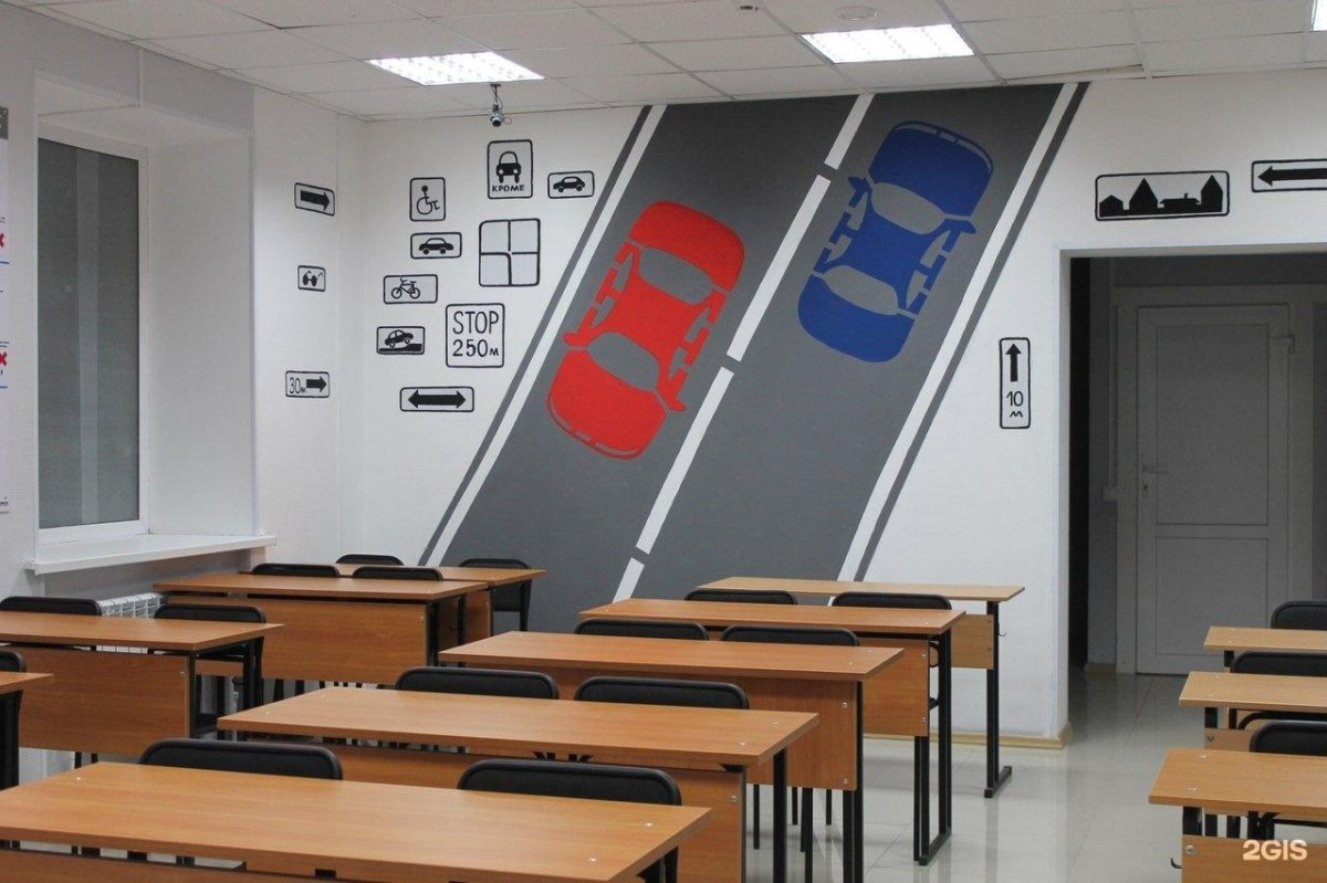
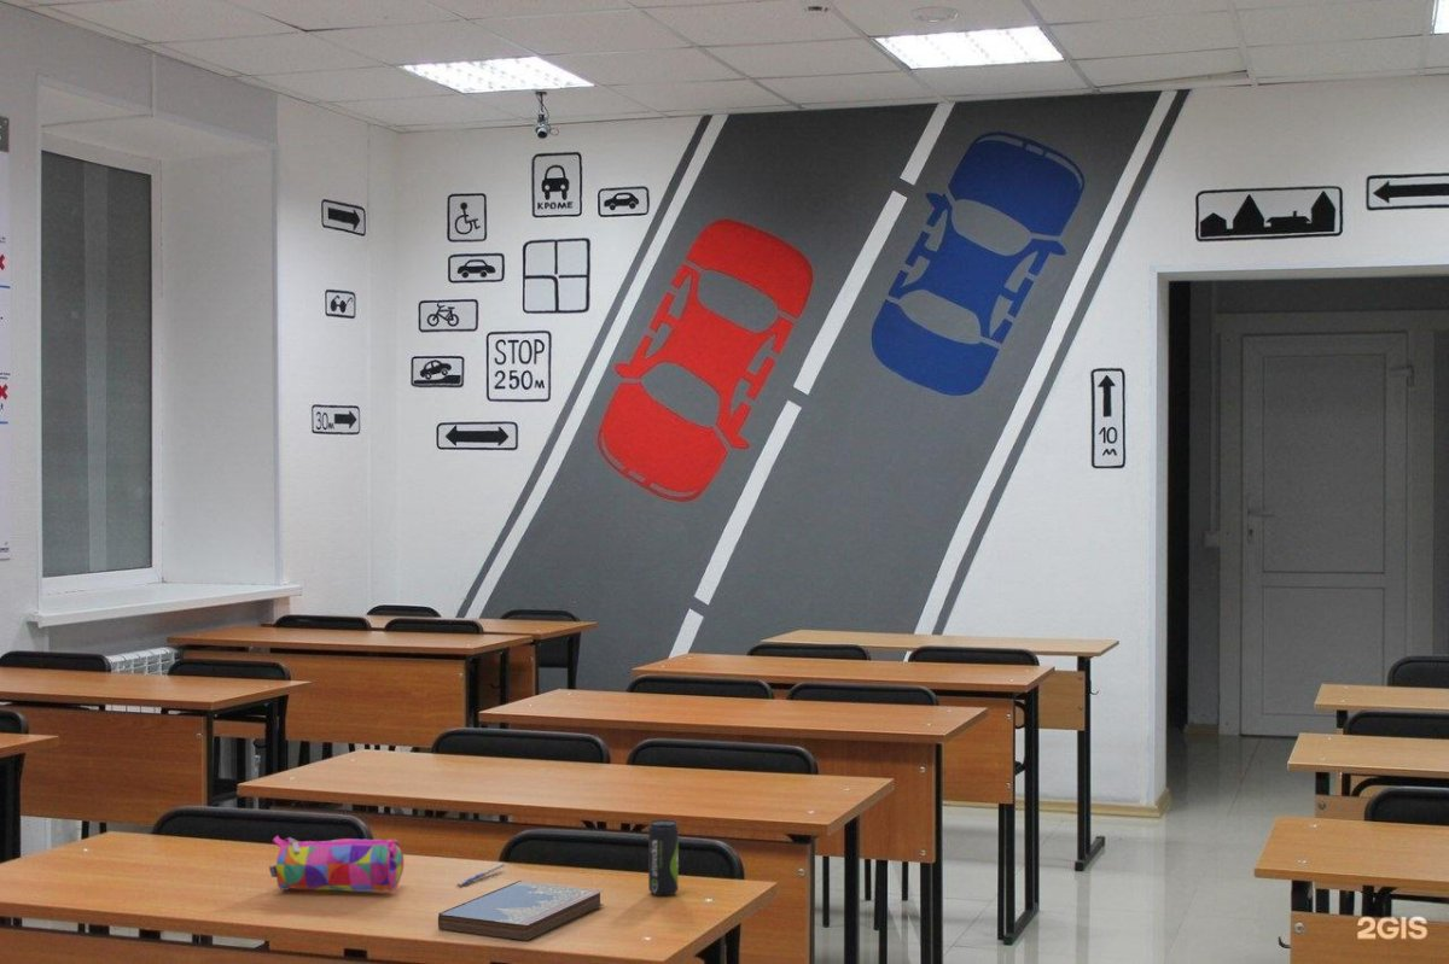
+ hardcover book (523, 909)
+ pen (482, 874)
+ beverage can (663, 857)
+ pencil case (337, 863)
